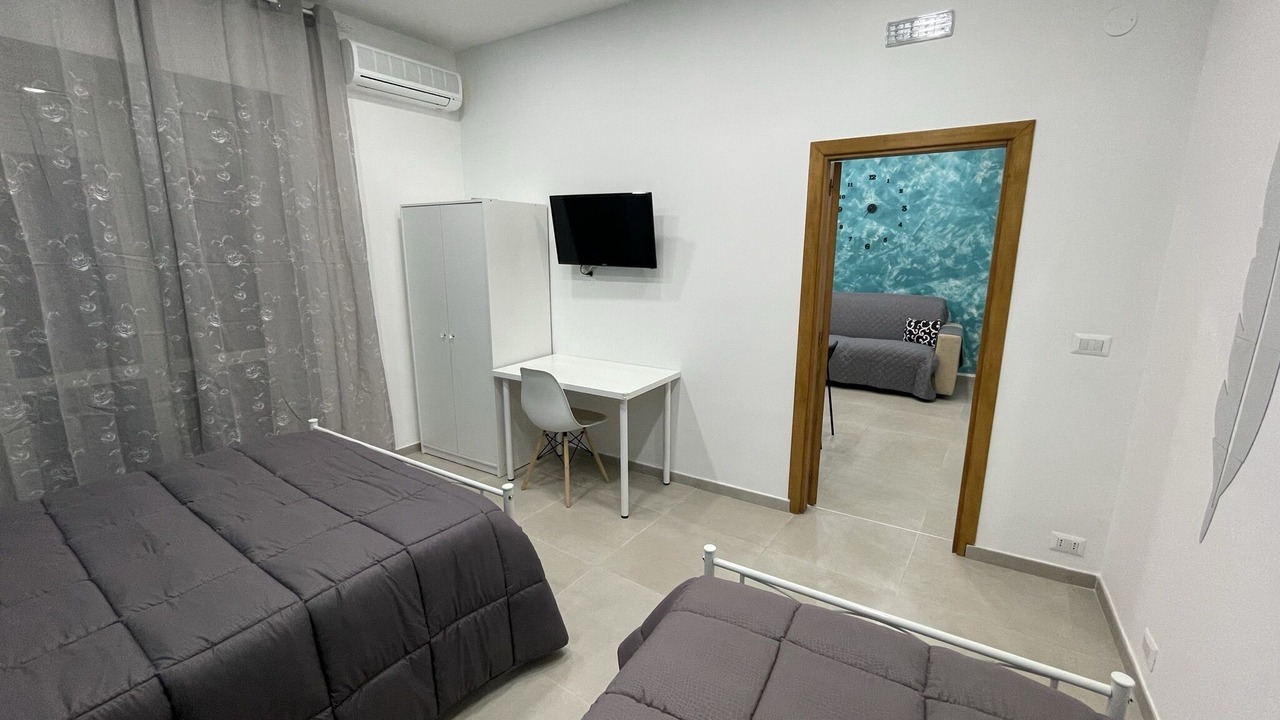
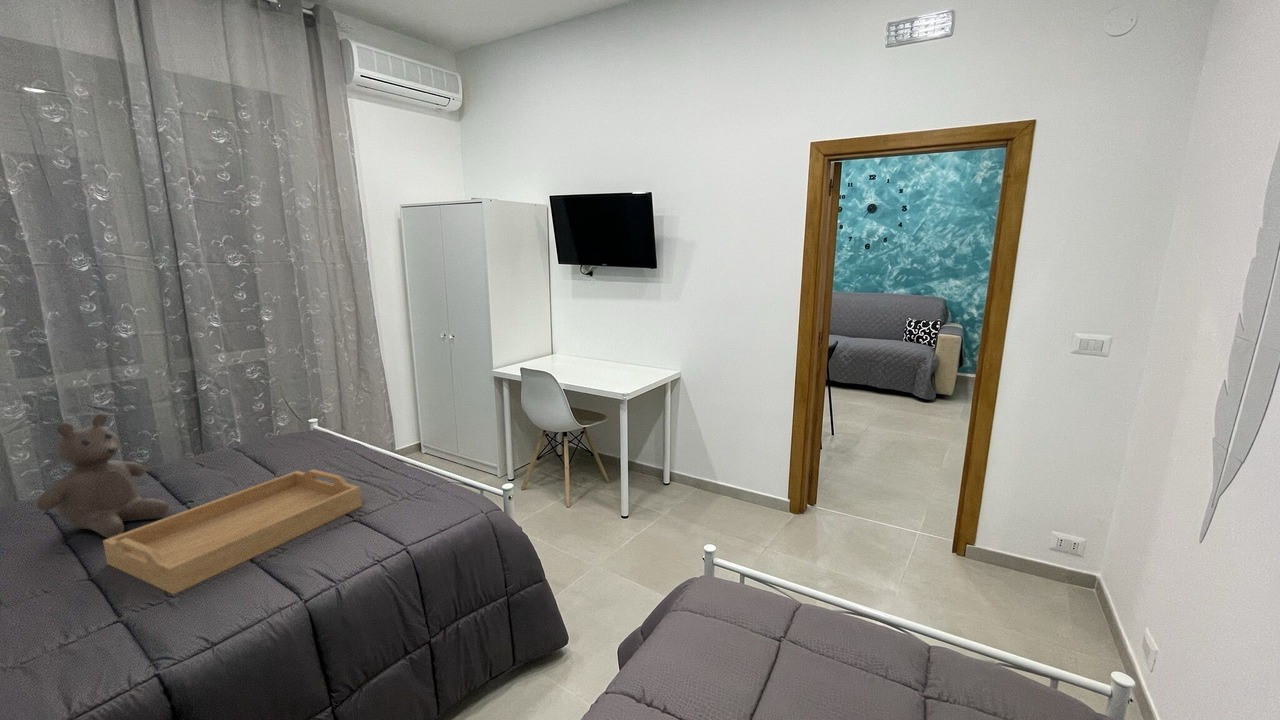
+ serving tray (246, 518)
+ teddy bear (105, 473)
